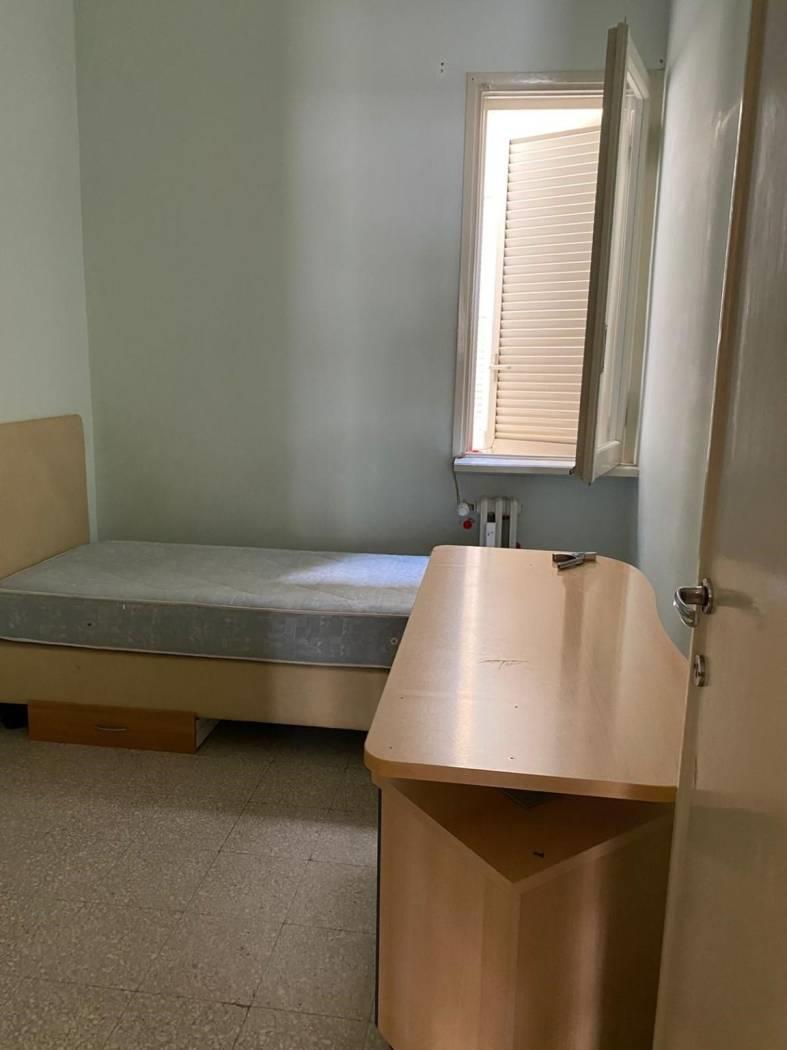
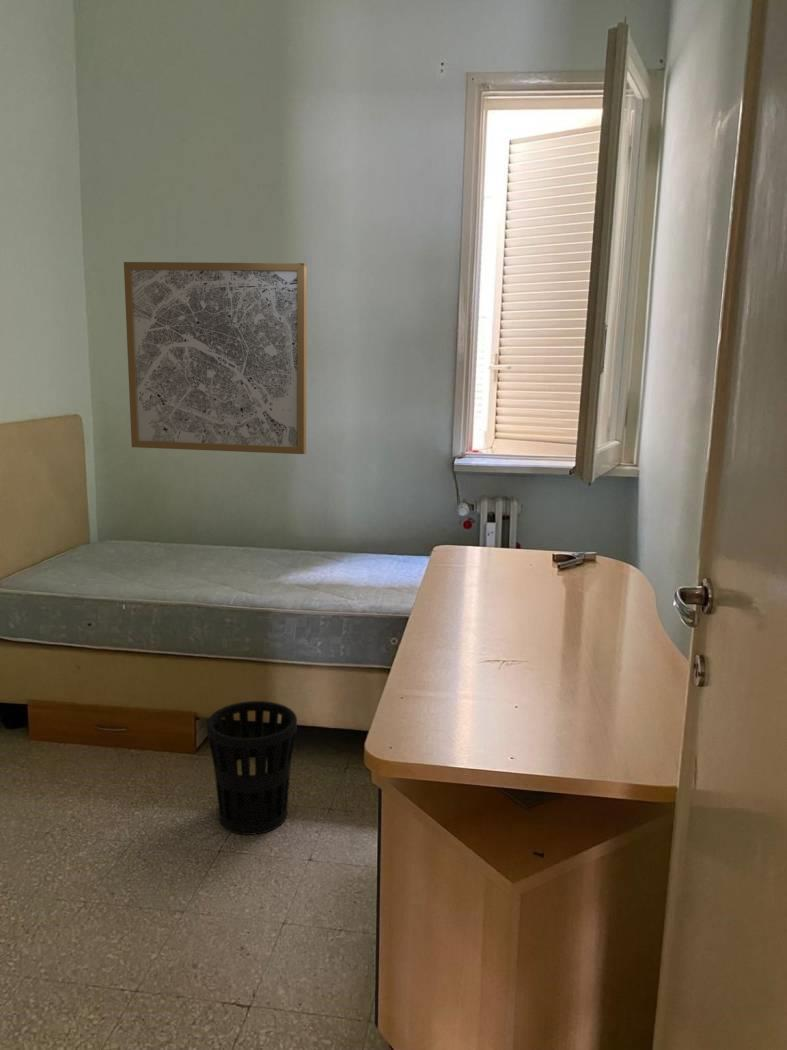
+ wall art (216, 358)
+ wastebasket (255, 767)
